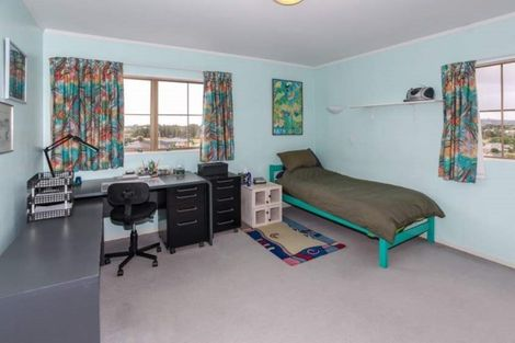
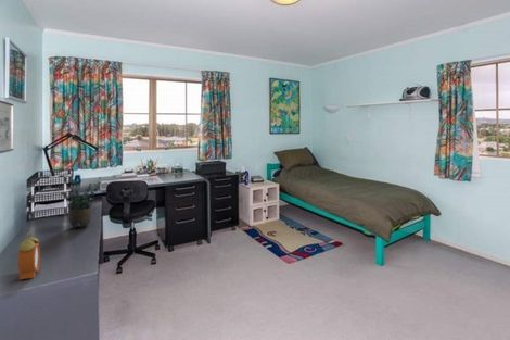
+ alarm clock (29, 253)
+ potted plant (82, 202)
